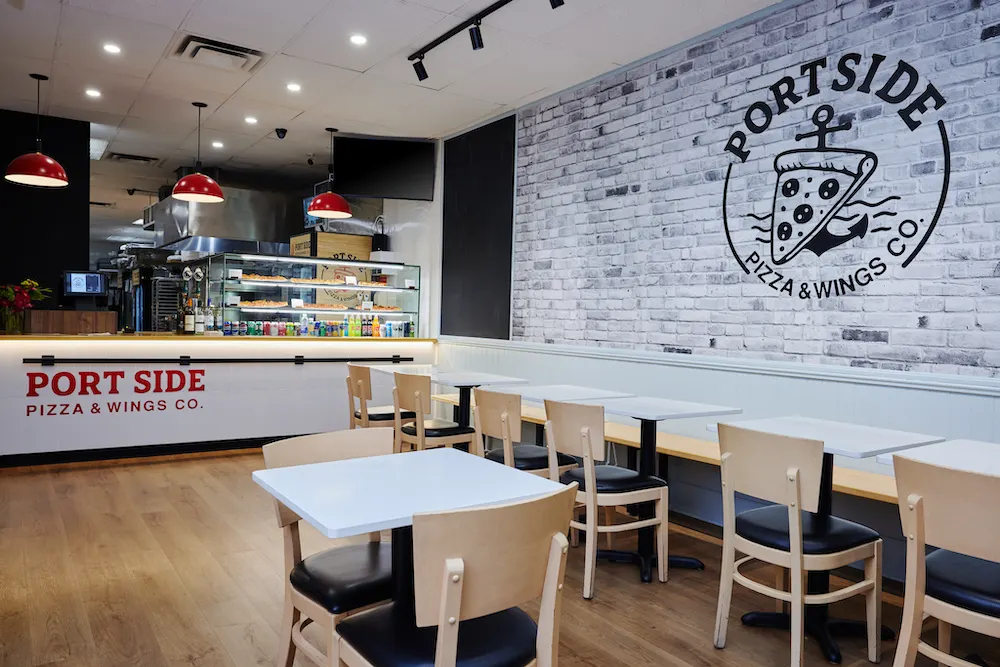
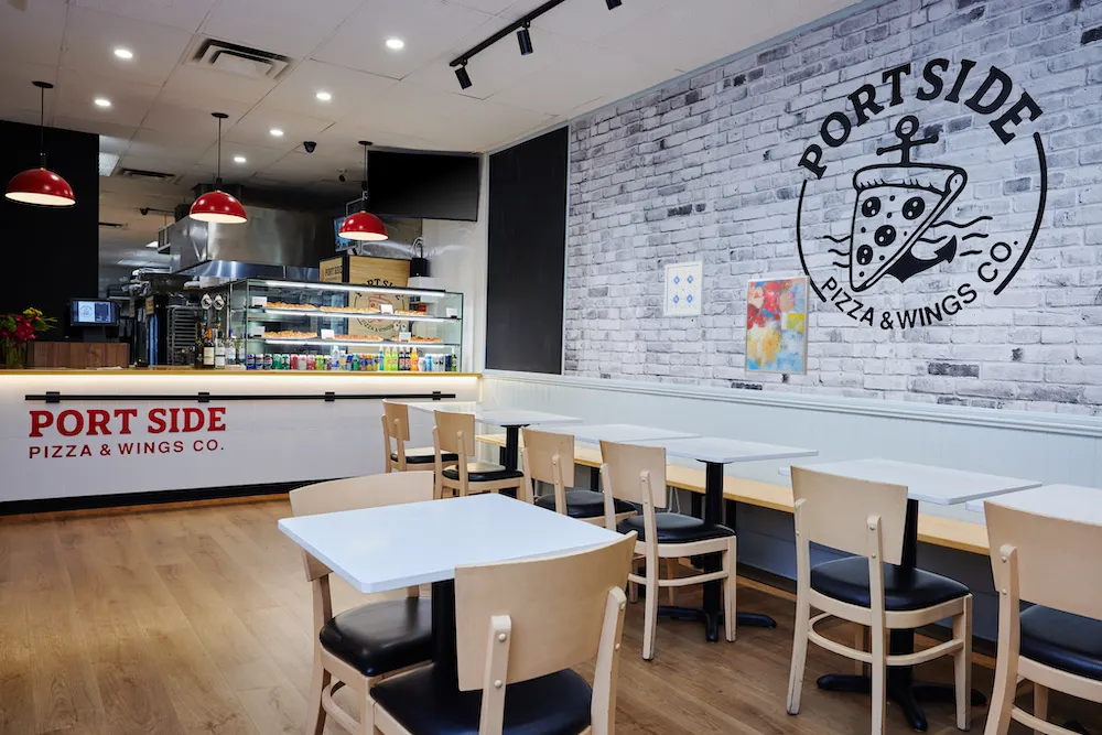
+ wall art (683, 289)
+ wall art (776, 325)
